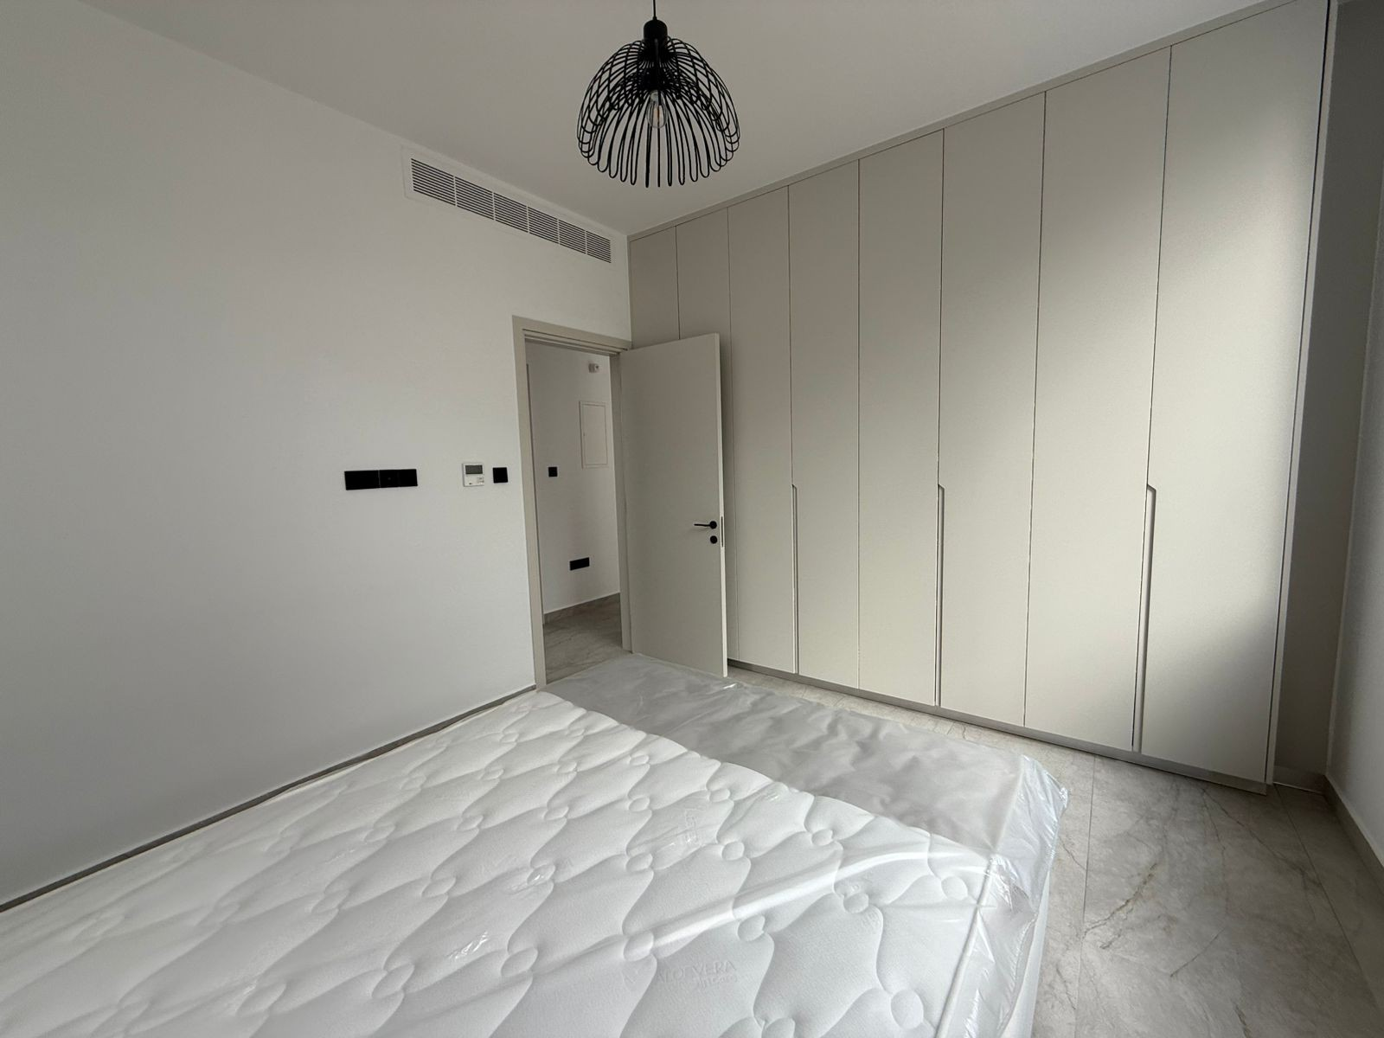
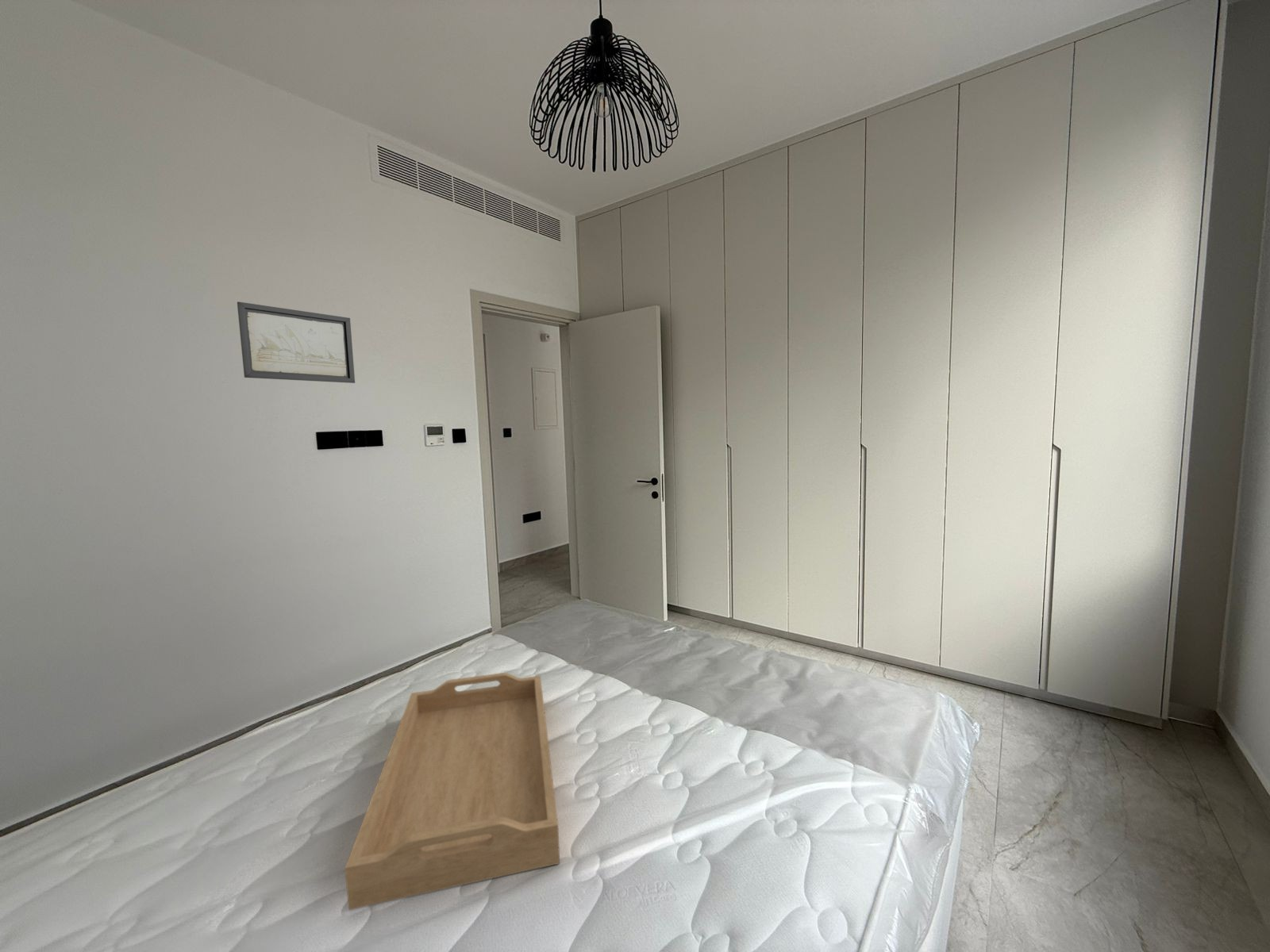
+ wall art (300, 345)
+ serving tray (470, 756)
